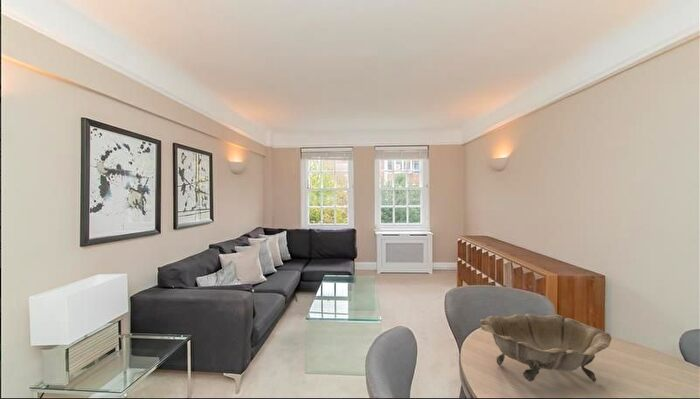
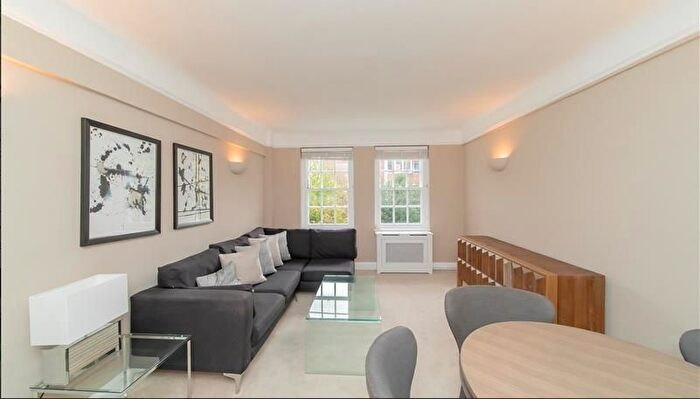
- decorative bowl (542, 347)
